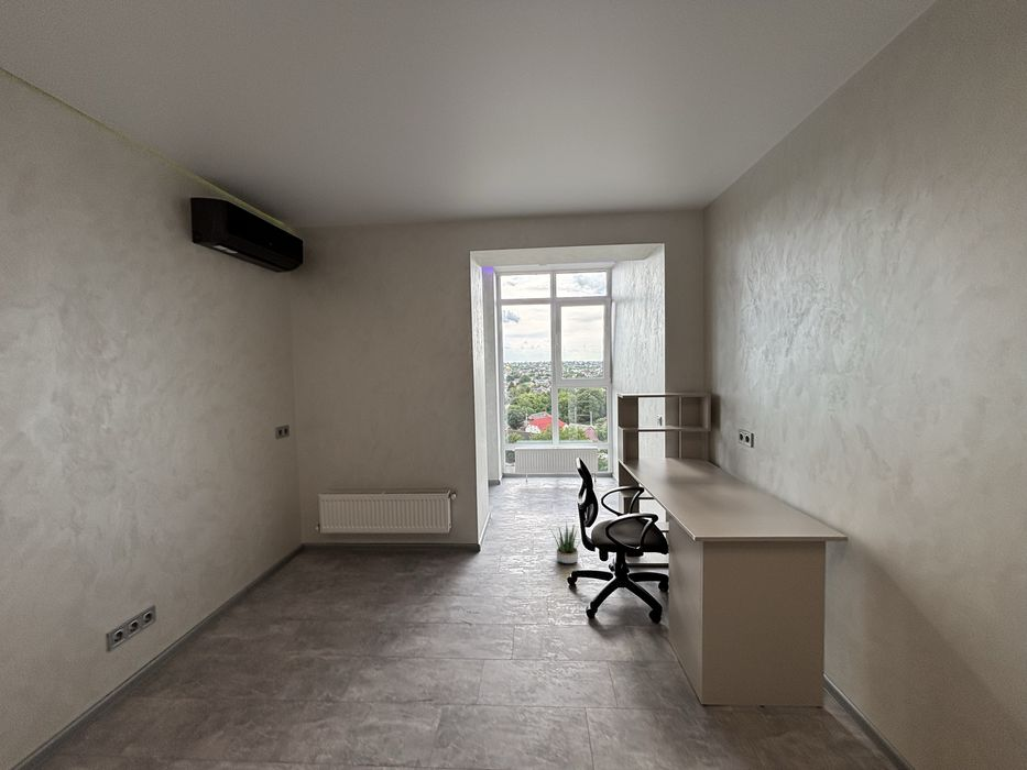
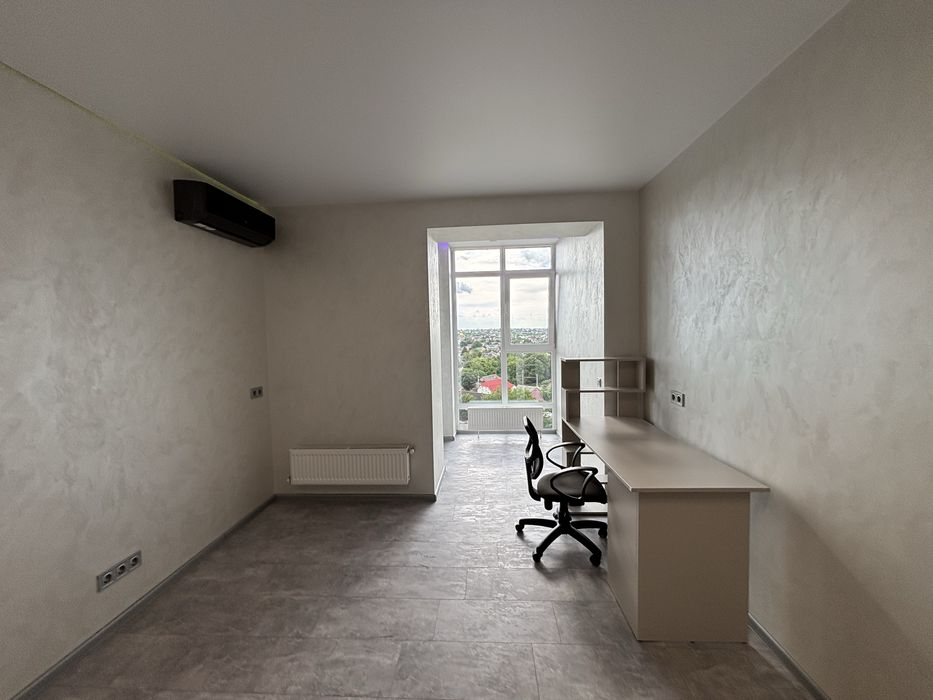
- potted plant (567, 542)
